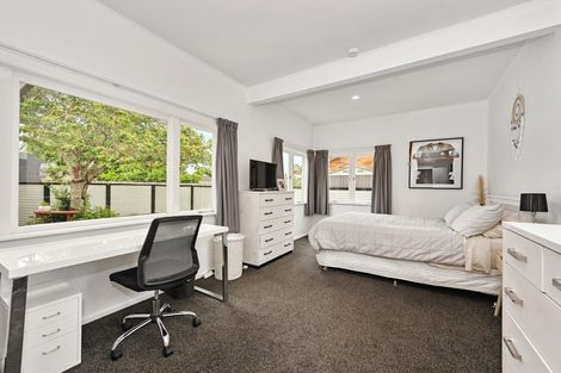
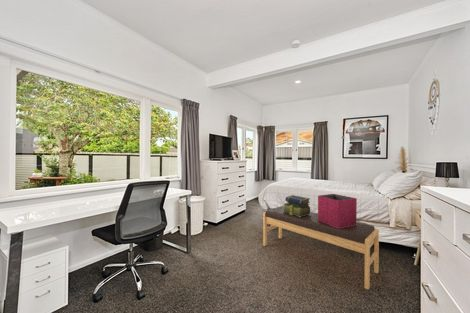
+ bench (313, 237)
+ storage bin (336, 209)
+ stack of books (297, 205)
